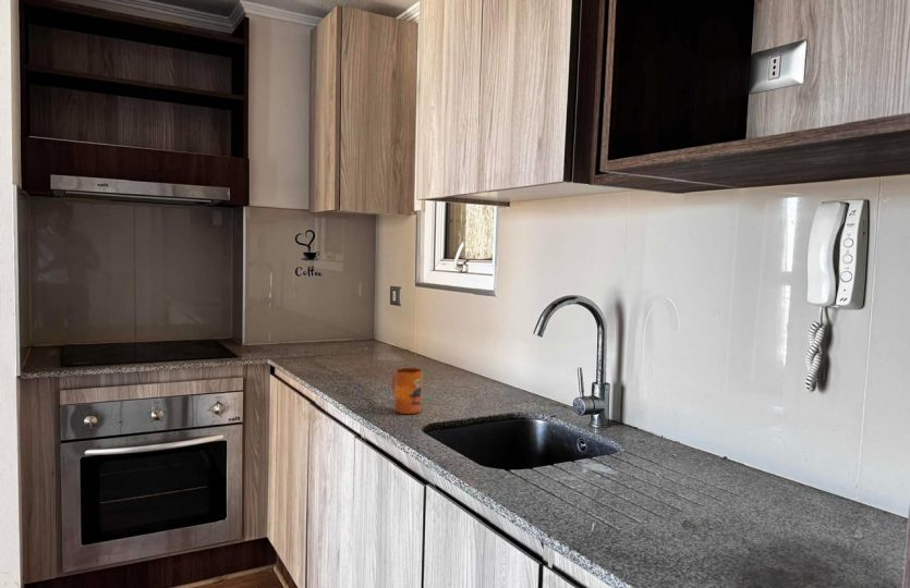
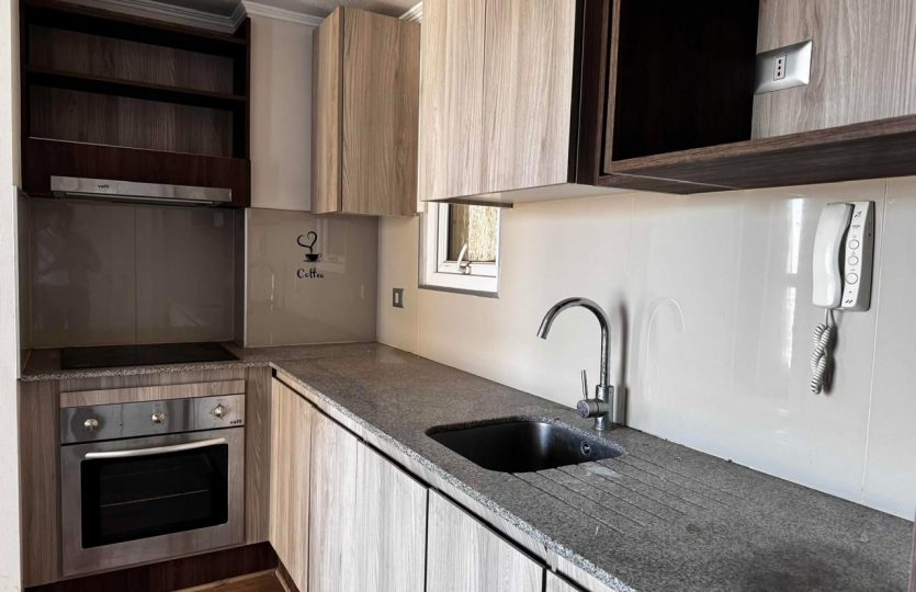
- mug (403, 389)
